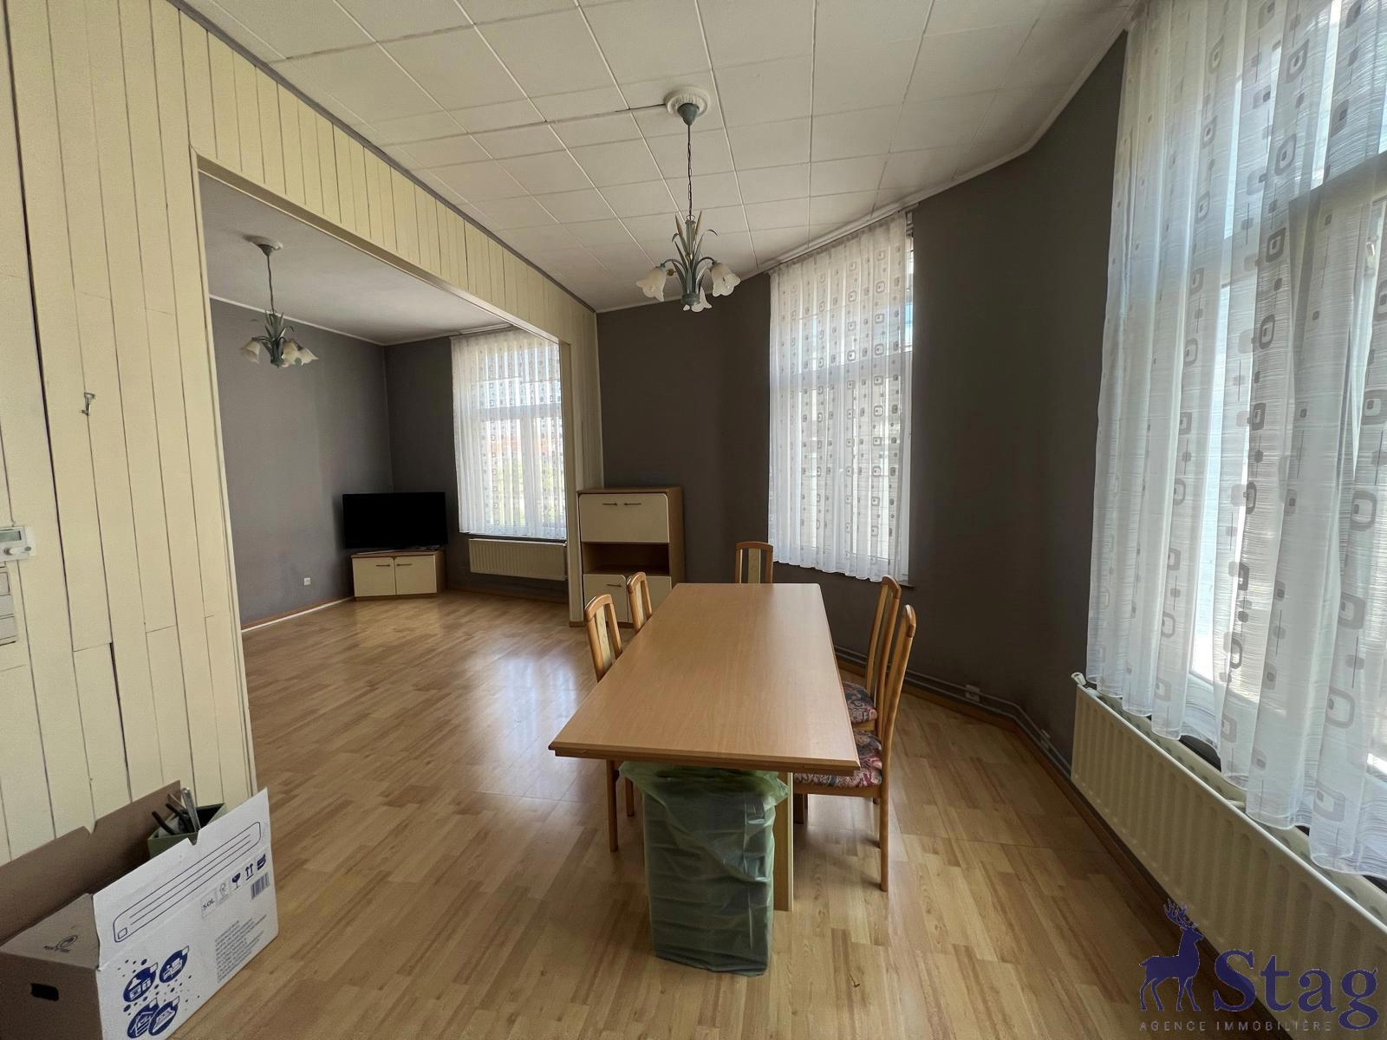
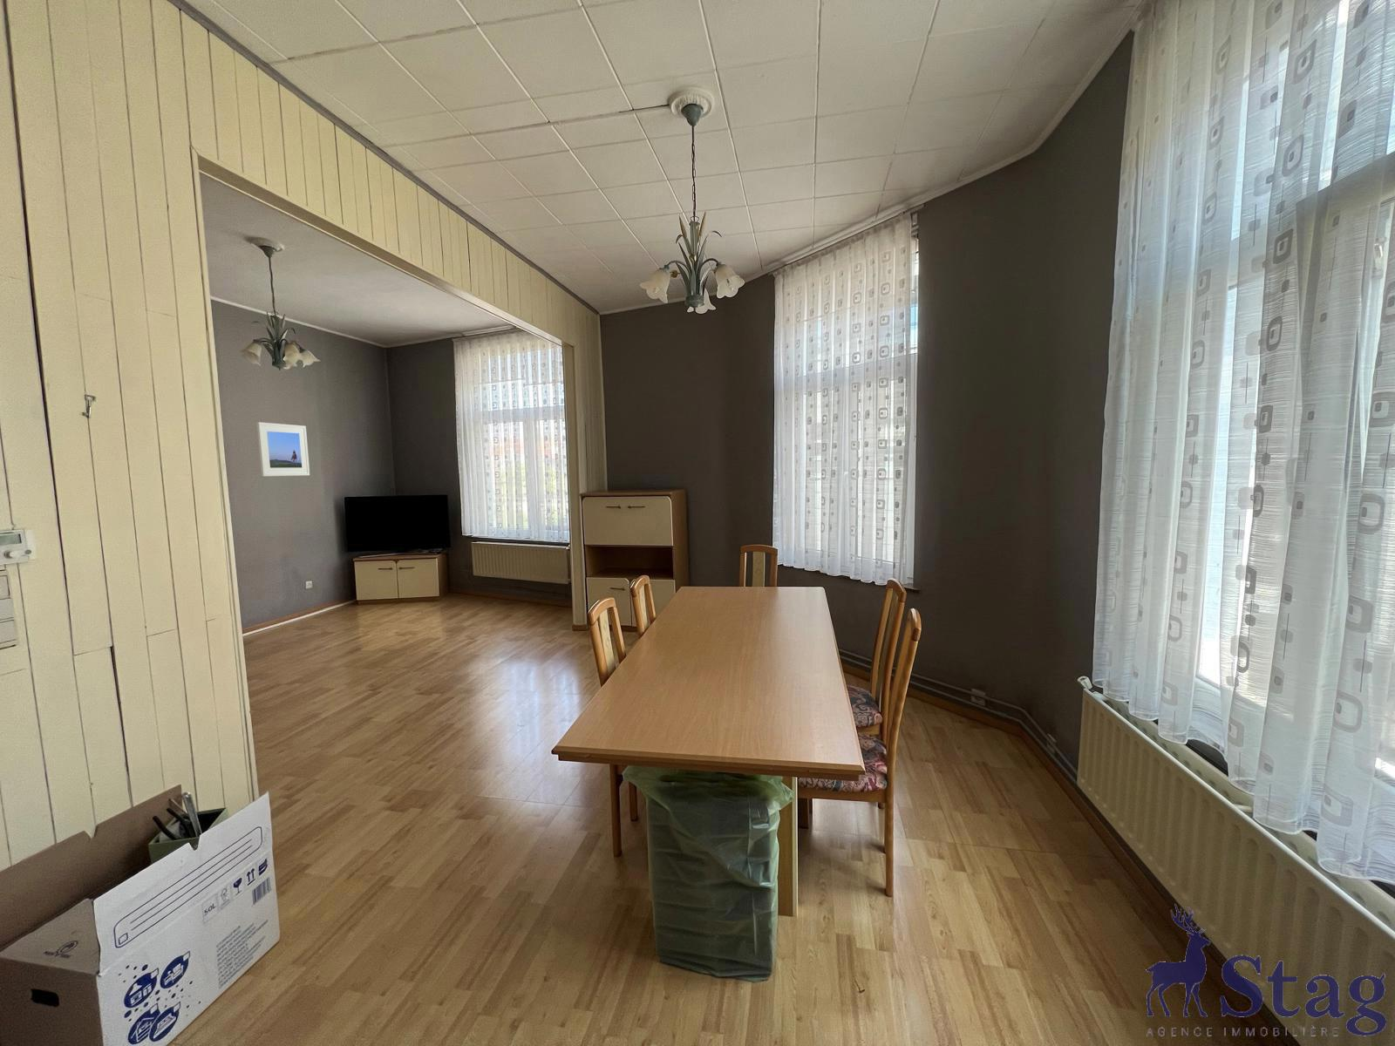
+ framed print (284, 449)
